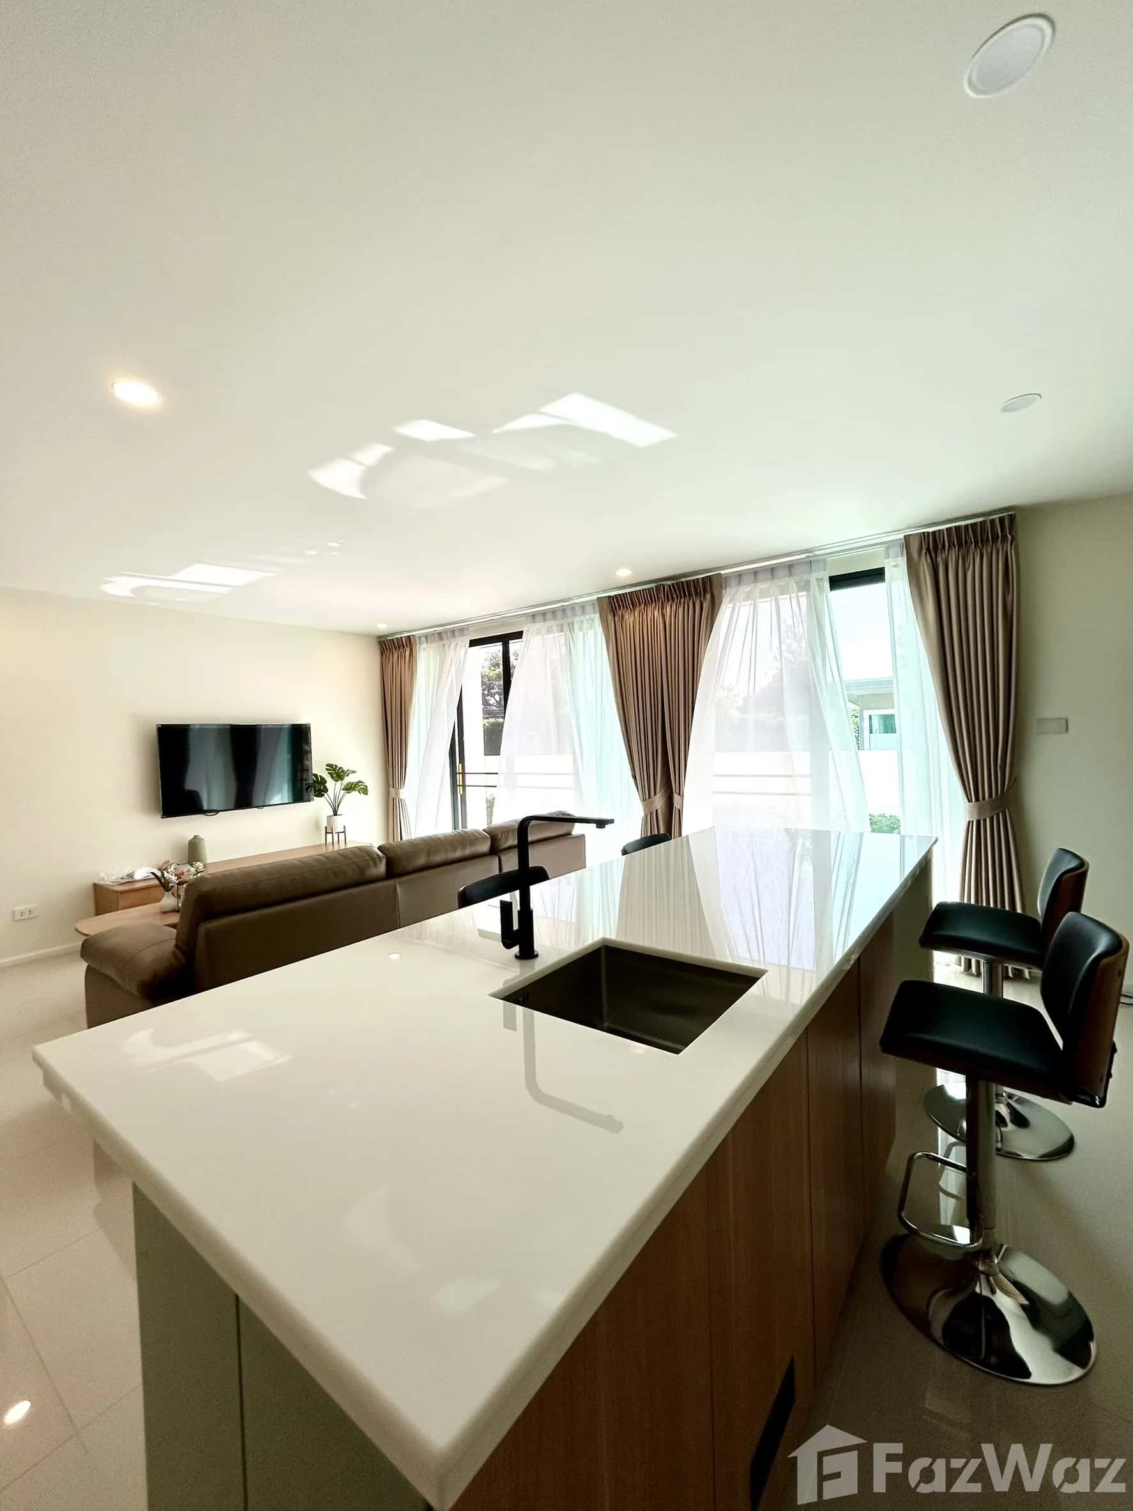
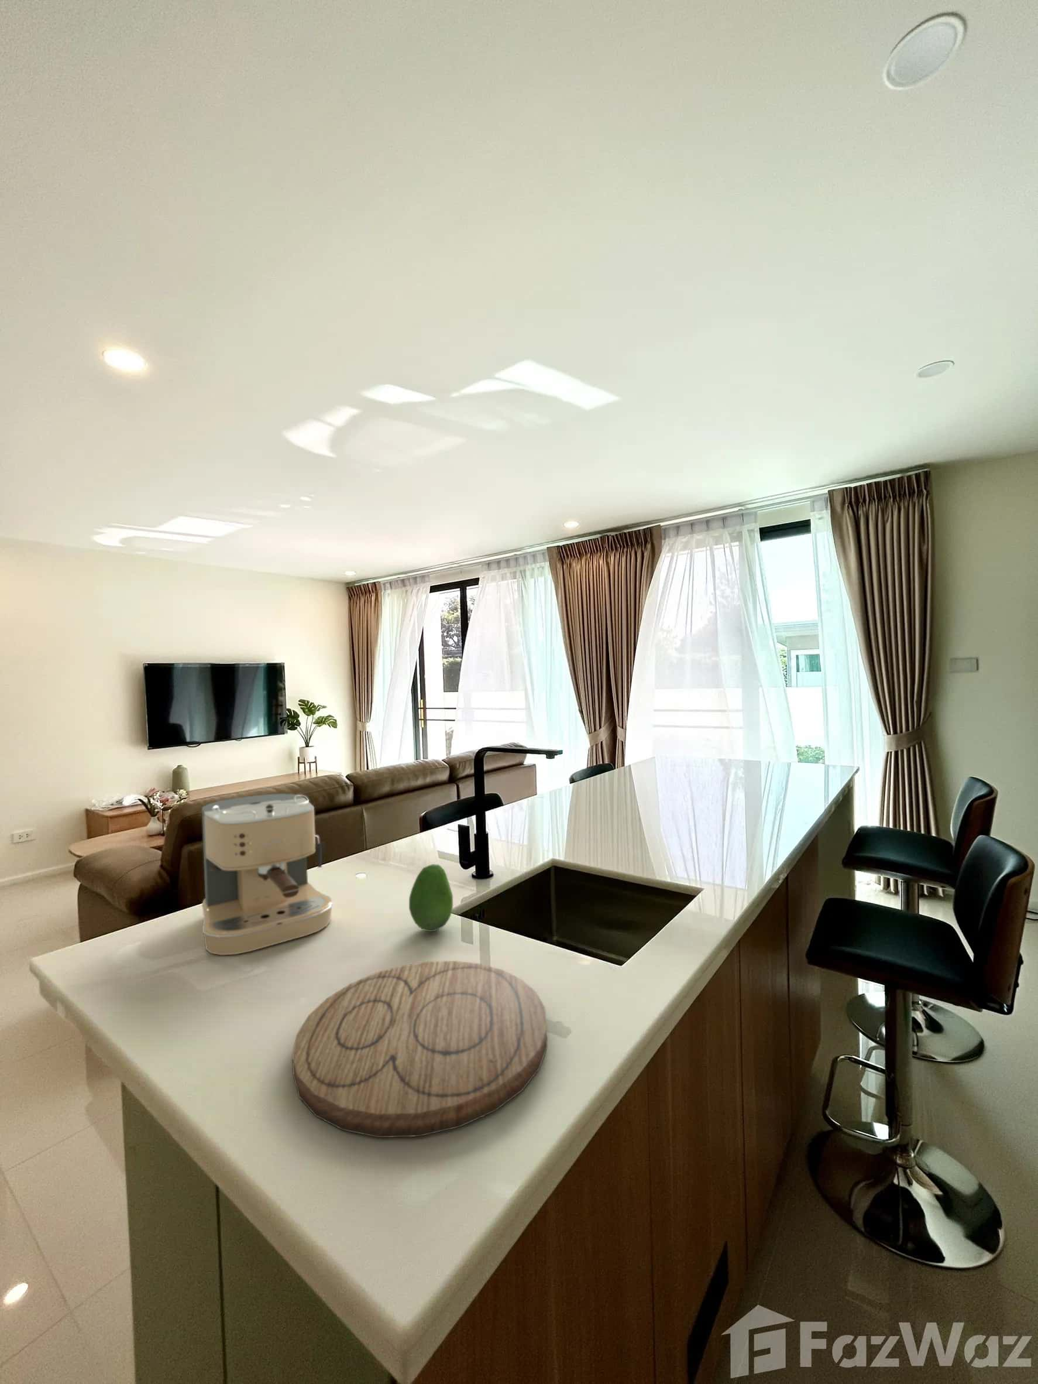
+ coffee maker (266, 864)
+ fruit (431, 896)
+ cutting board (424, 1030)
